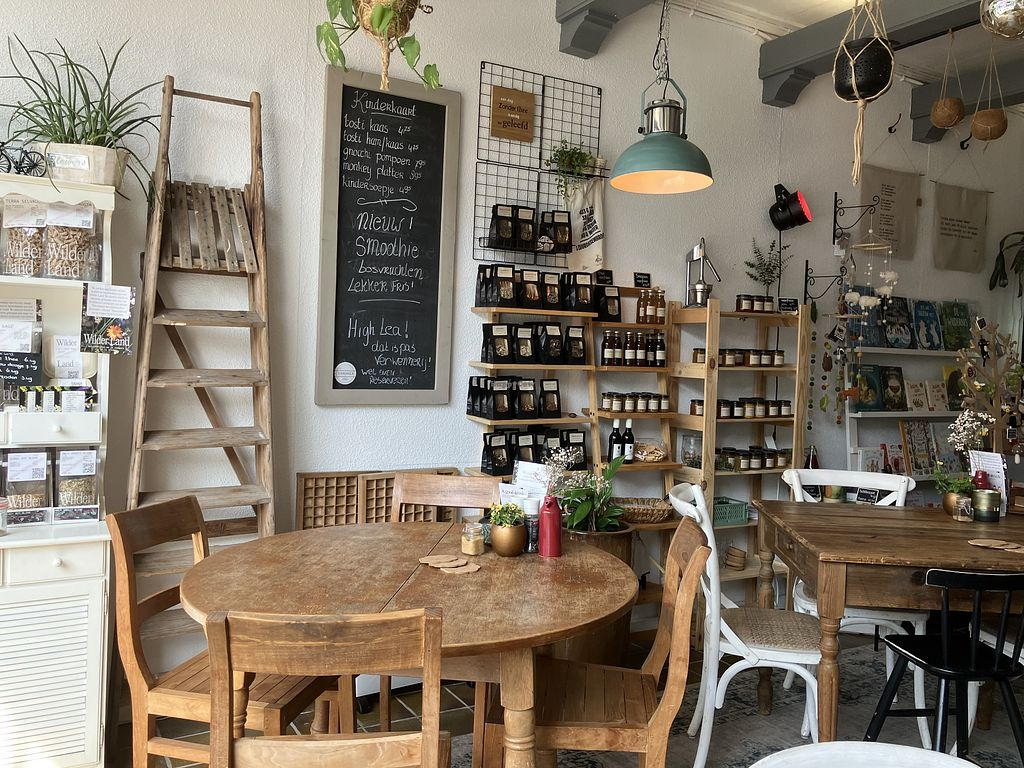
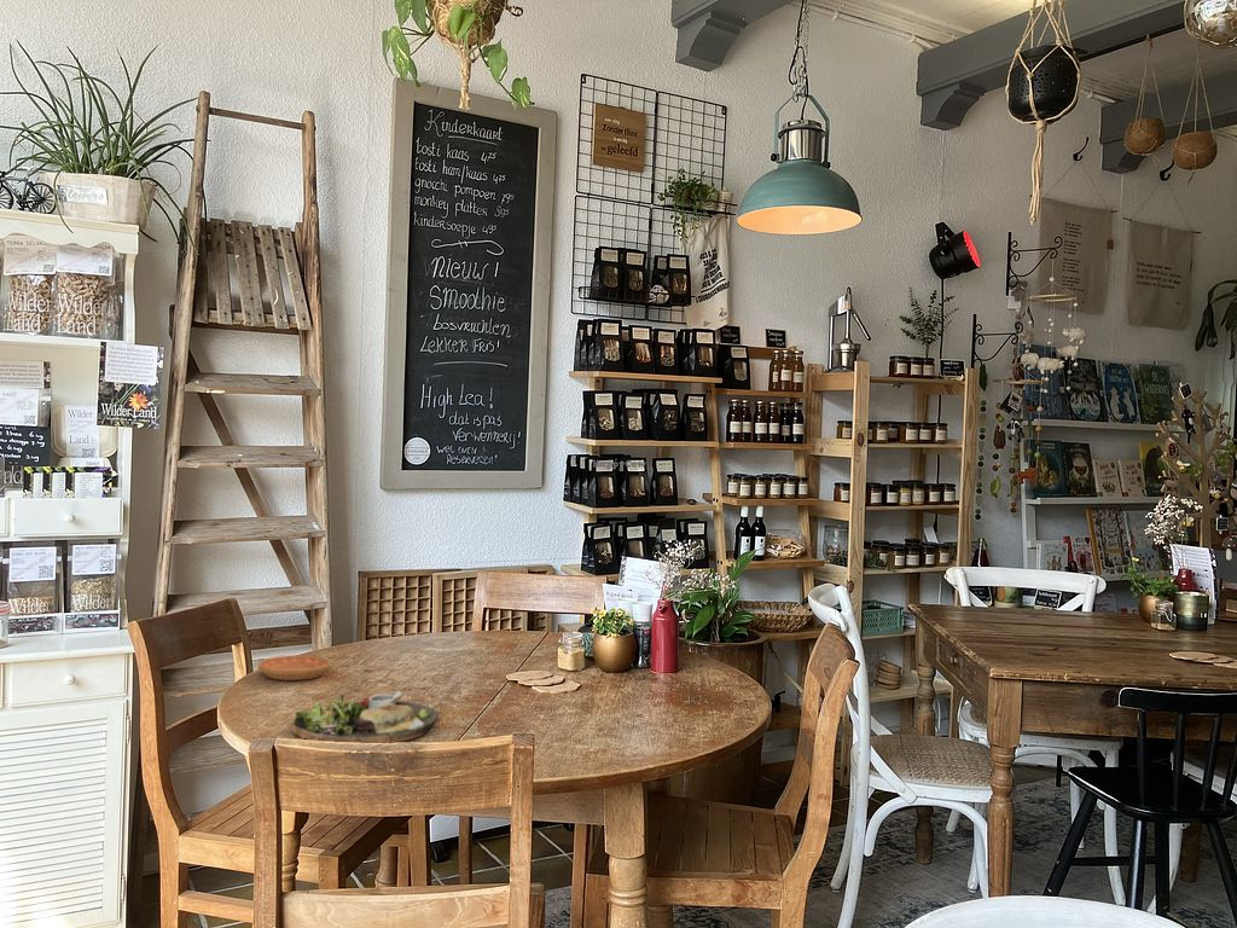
+ dinner plate (366, 709)
+ saucer (294, 667)
